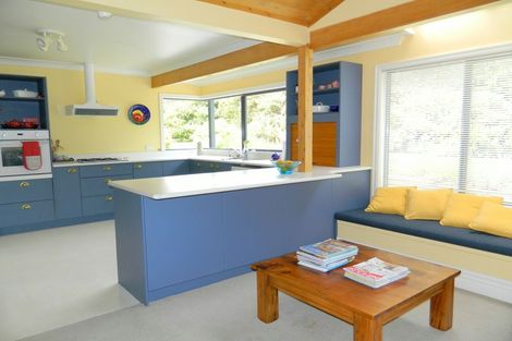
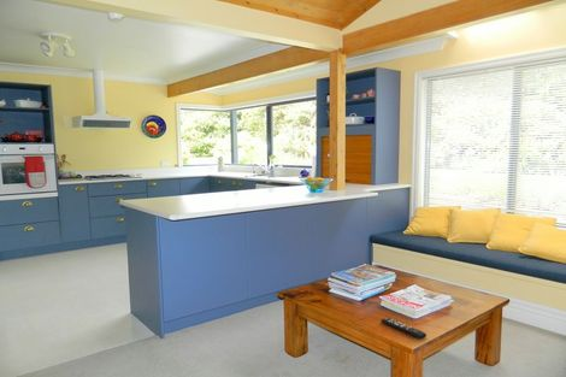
+ remote control (402, 326)
